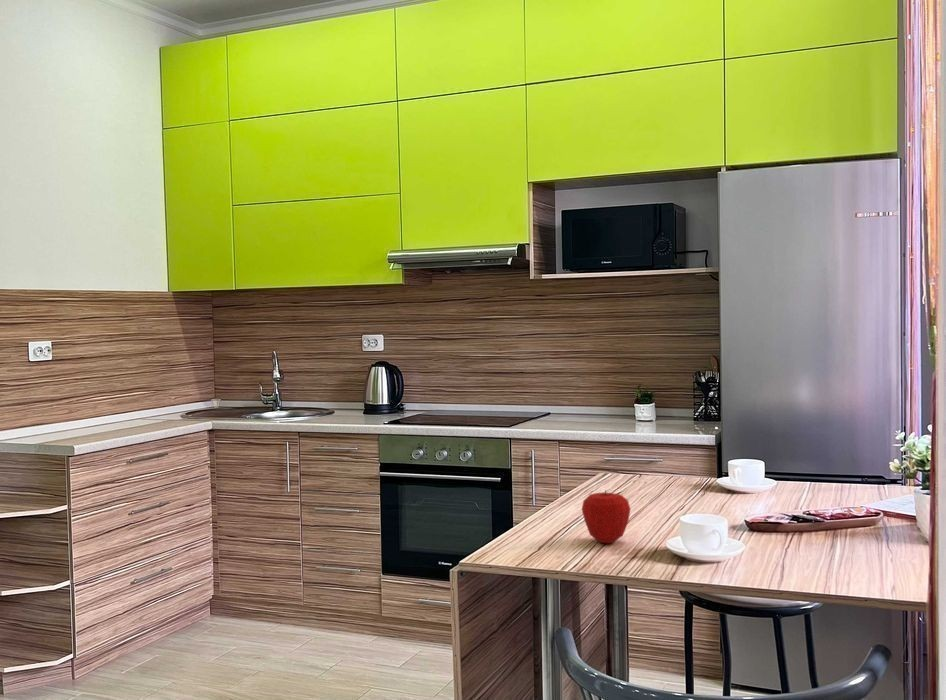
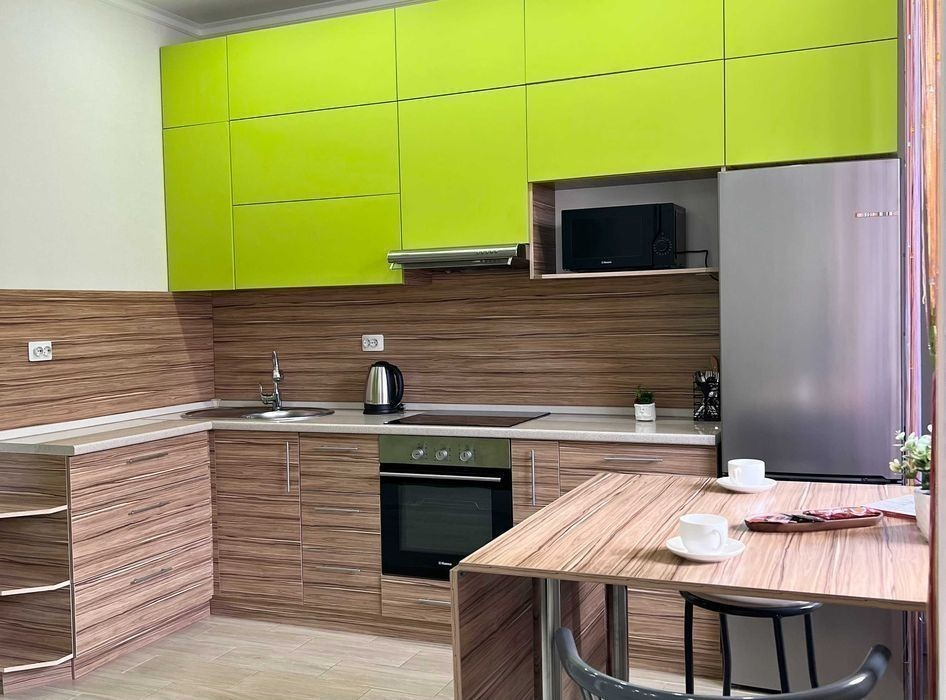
- apple (606, 515)
